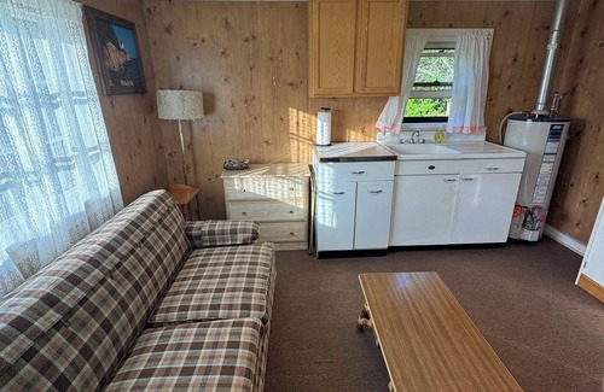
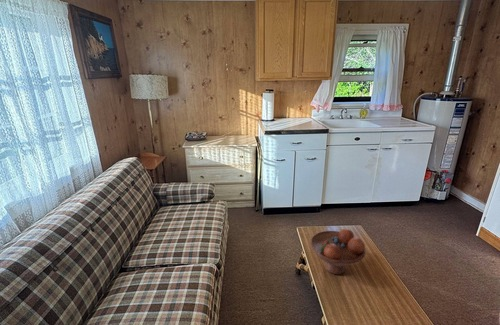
+ fruit bowl (336, 252)
